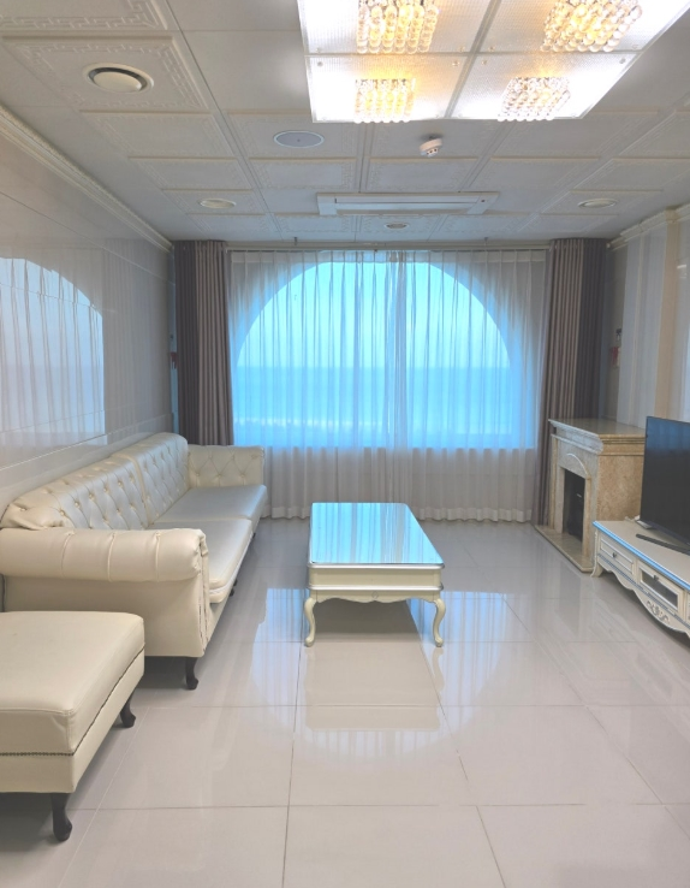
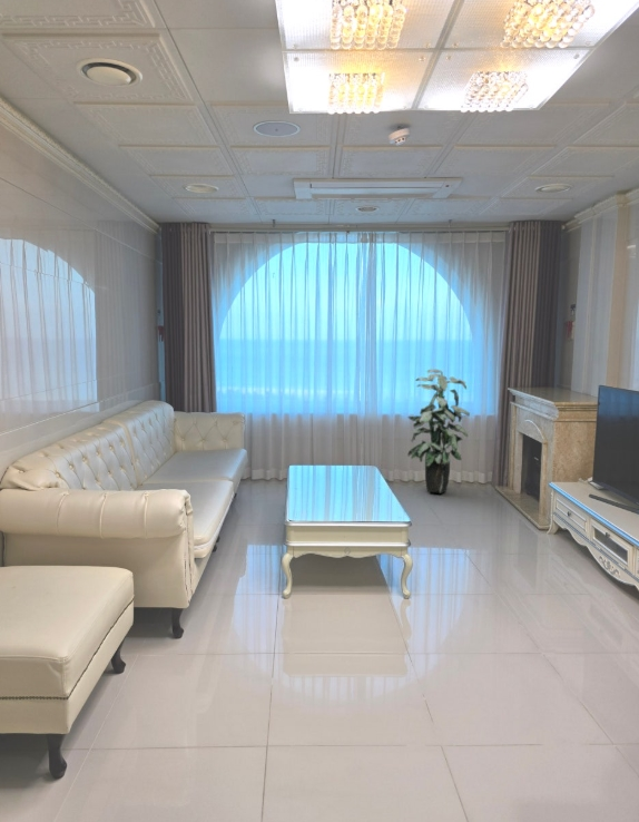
+ indoor plant (435, 430)
